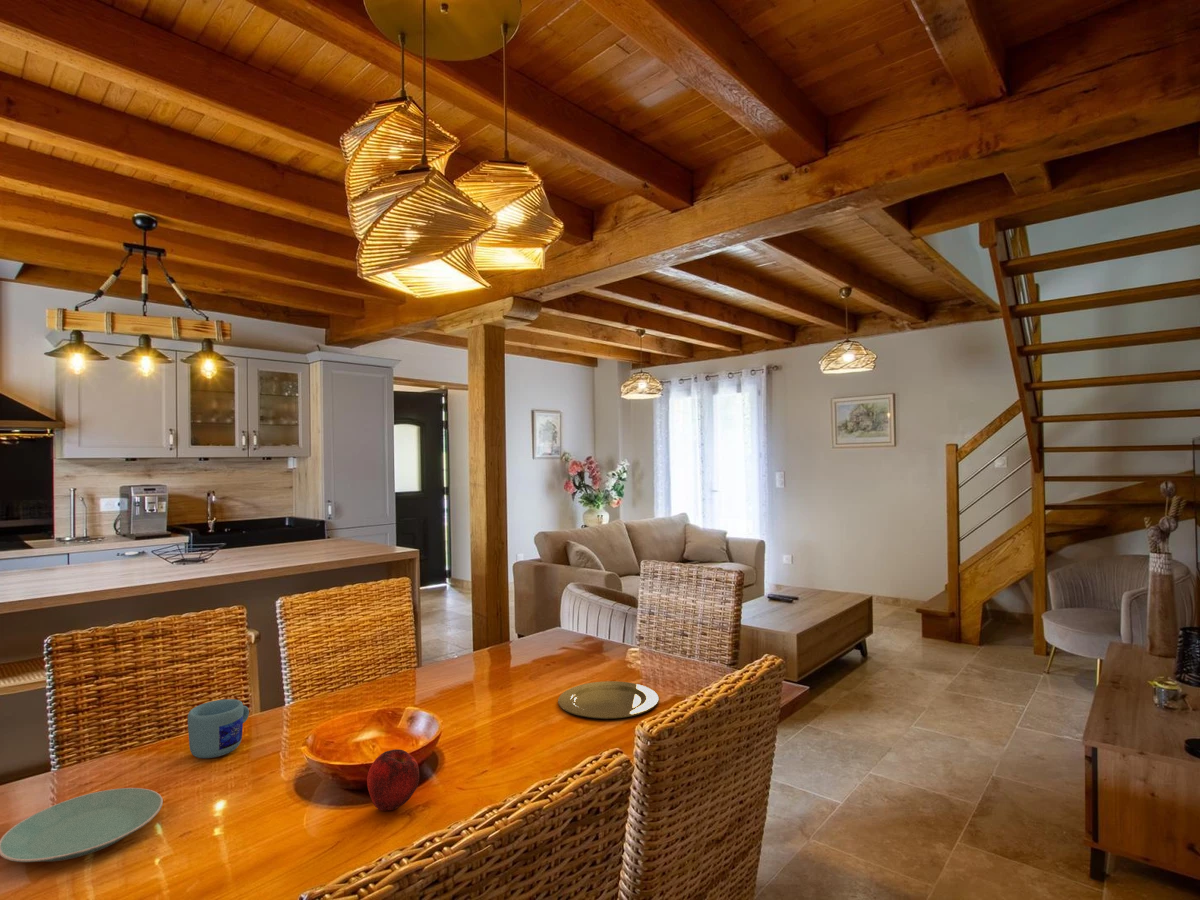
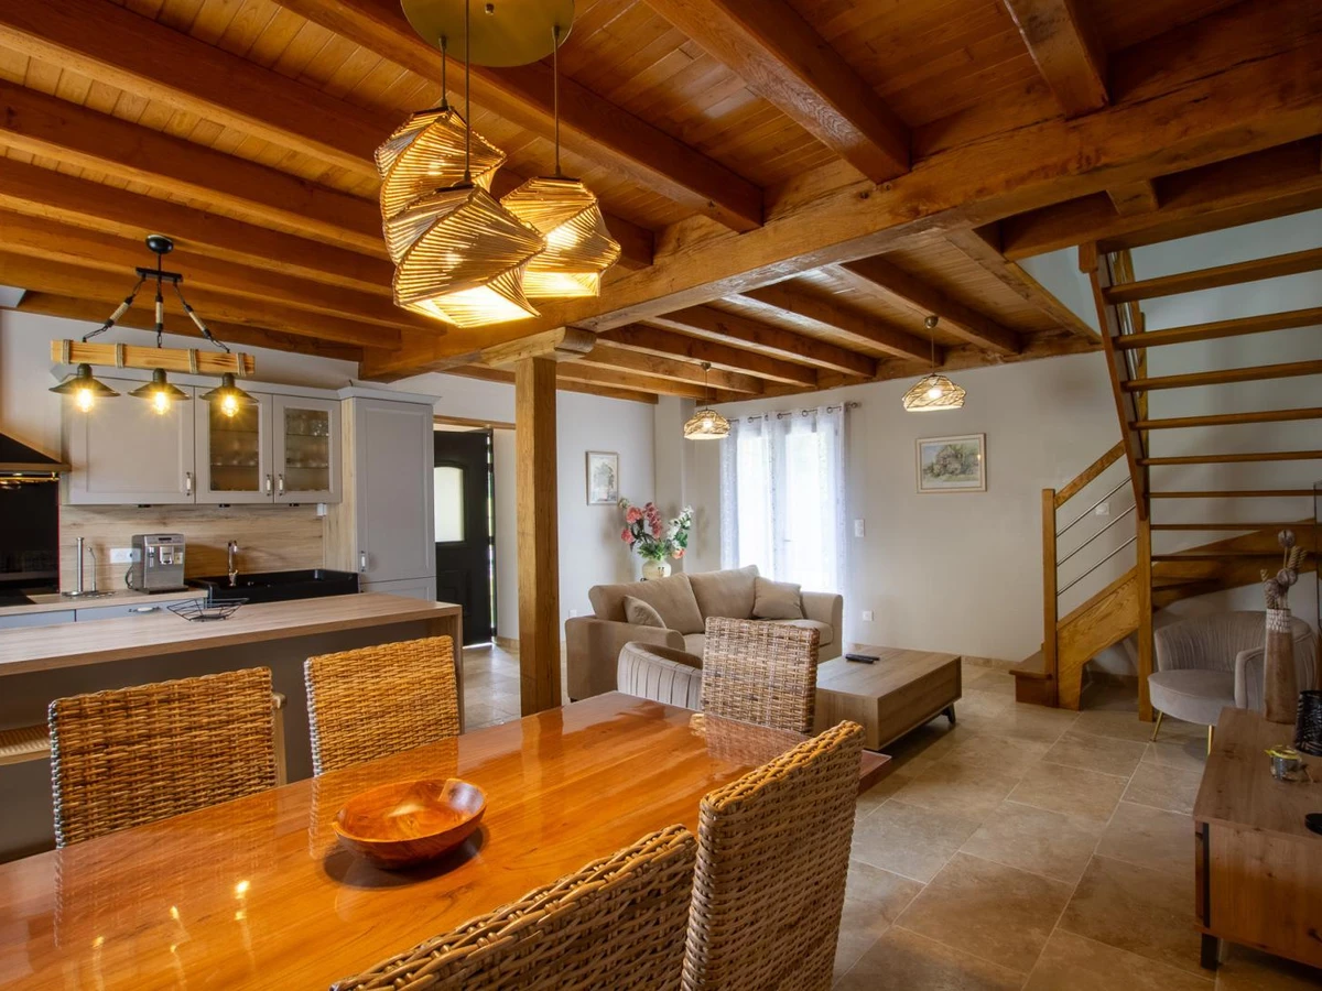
- mug (223, 726)
- apple (393, 779)
- plate (85, 827)
- plate (608, 699)
